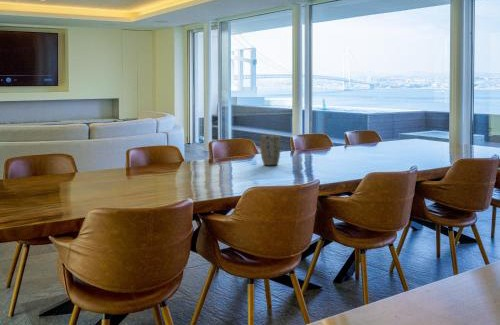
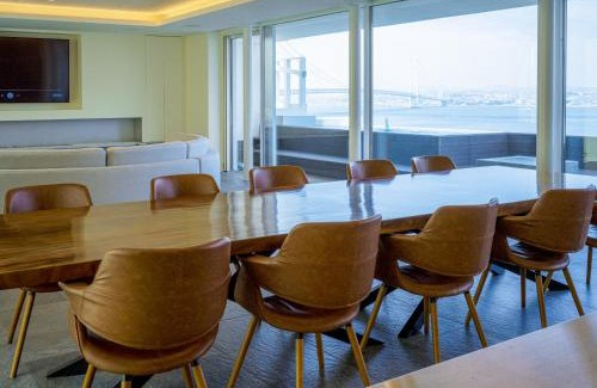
- plant pot (270, 150)
